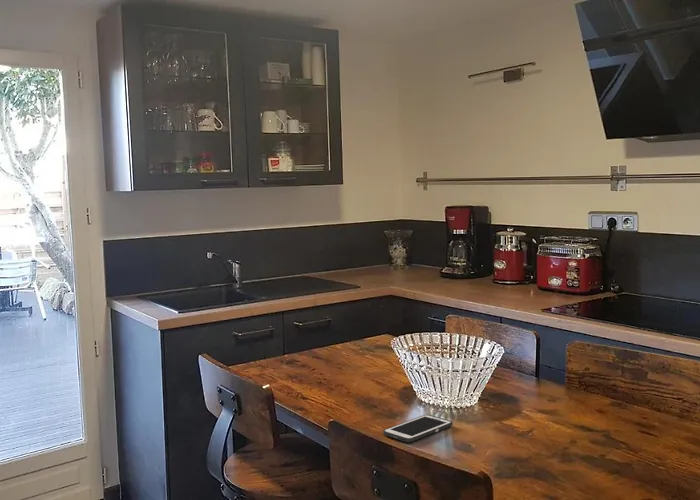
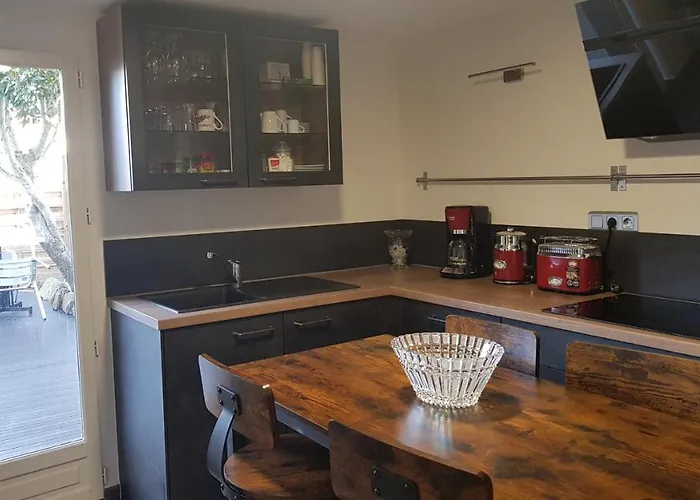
- cell phone (418, 428)
